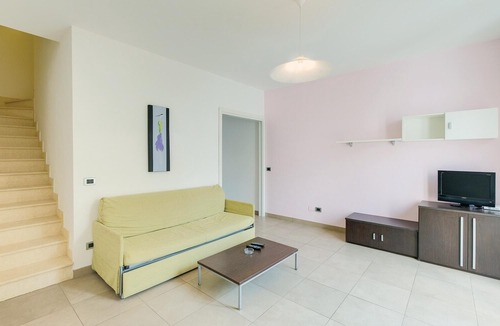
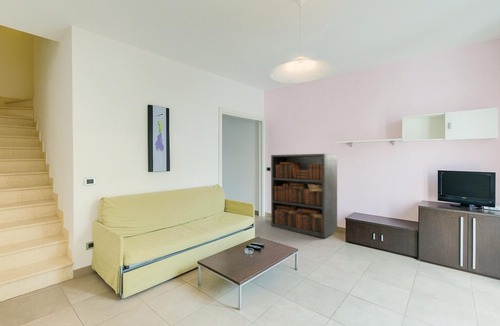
+ bookcase (303, 191)
